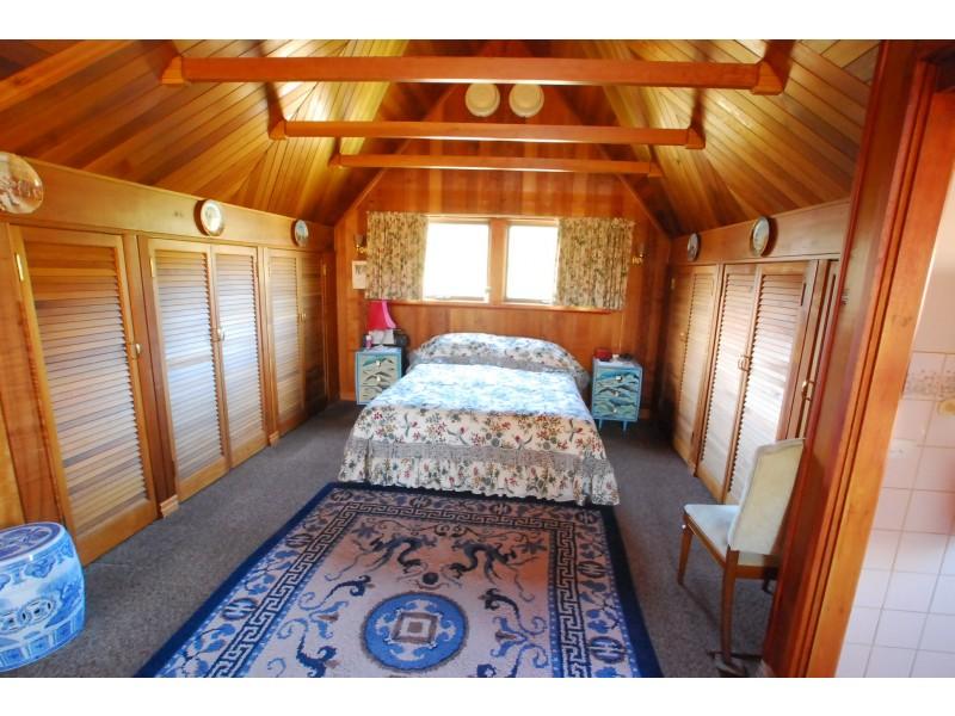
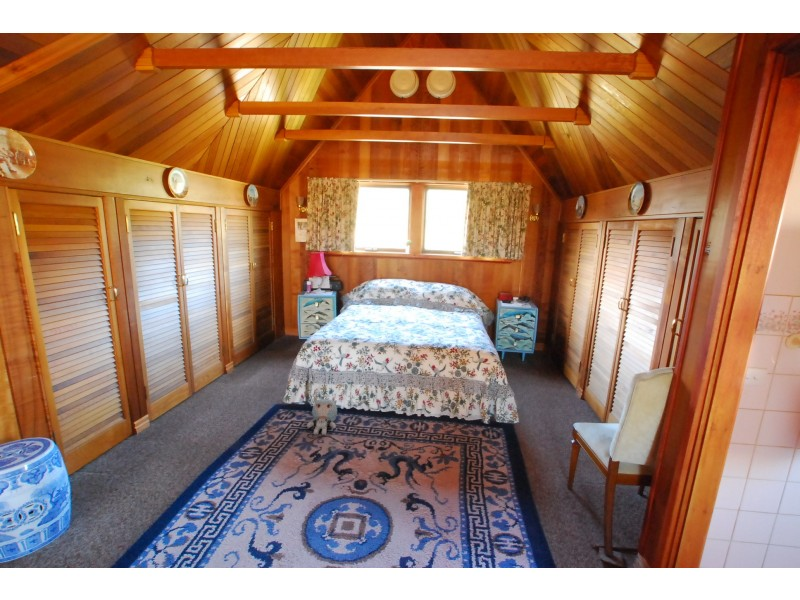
+ plush toy (323, 414)
